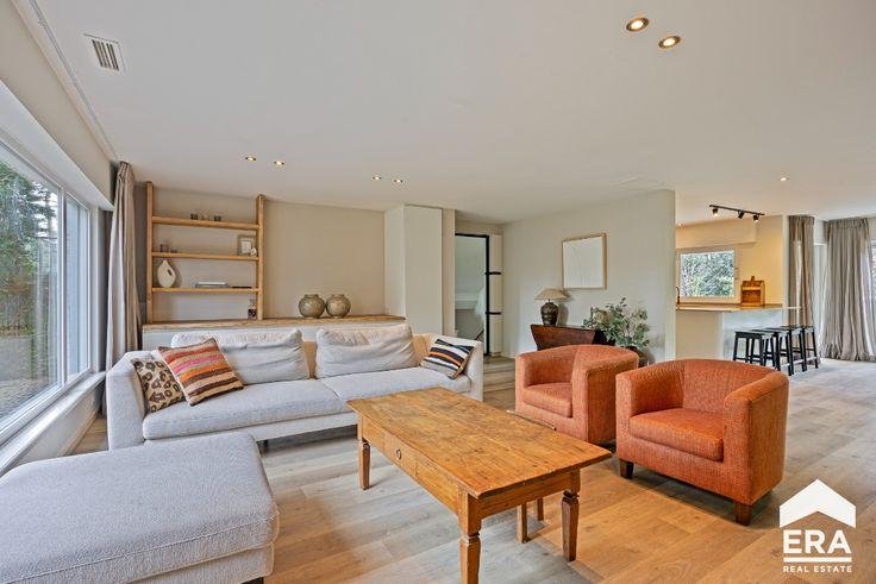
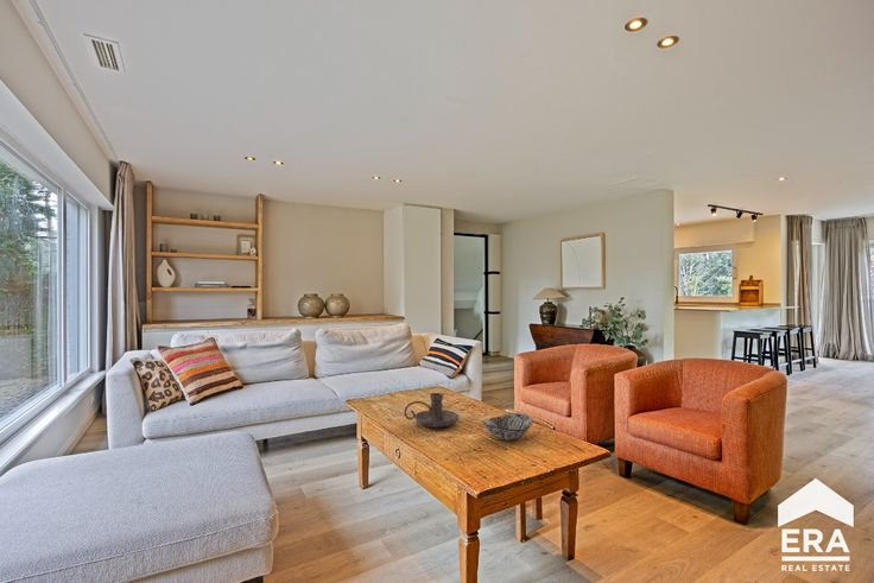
+ candle holder (431, 408)
+ decorative bowl (507, 427)
